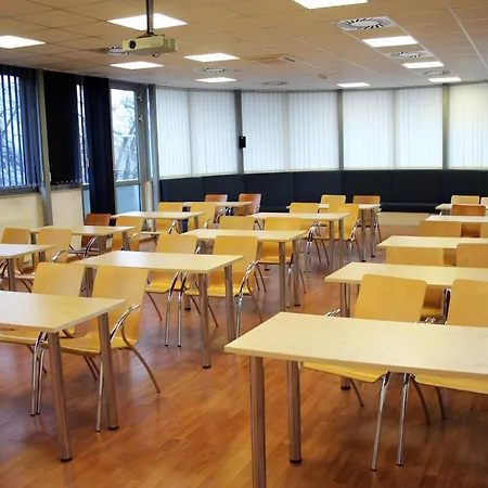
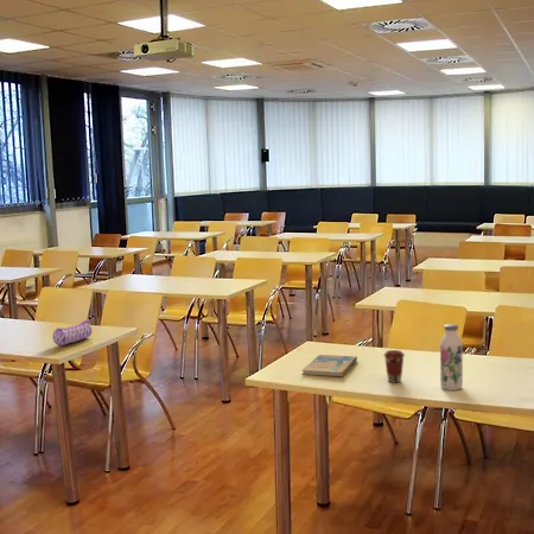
+ booklet (330, 364)
+ pencil case (71, 332)
+ coffee cup (394, 365)
+ water bottle (451, 356)
